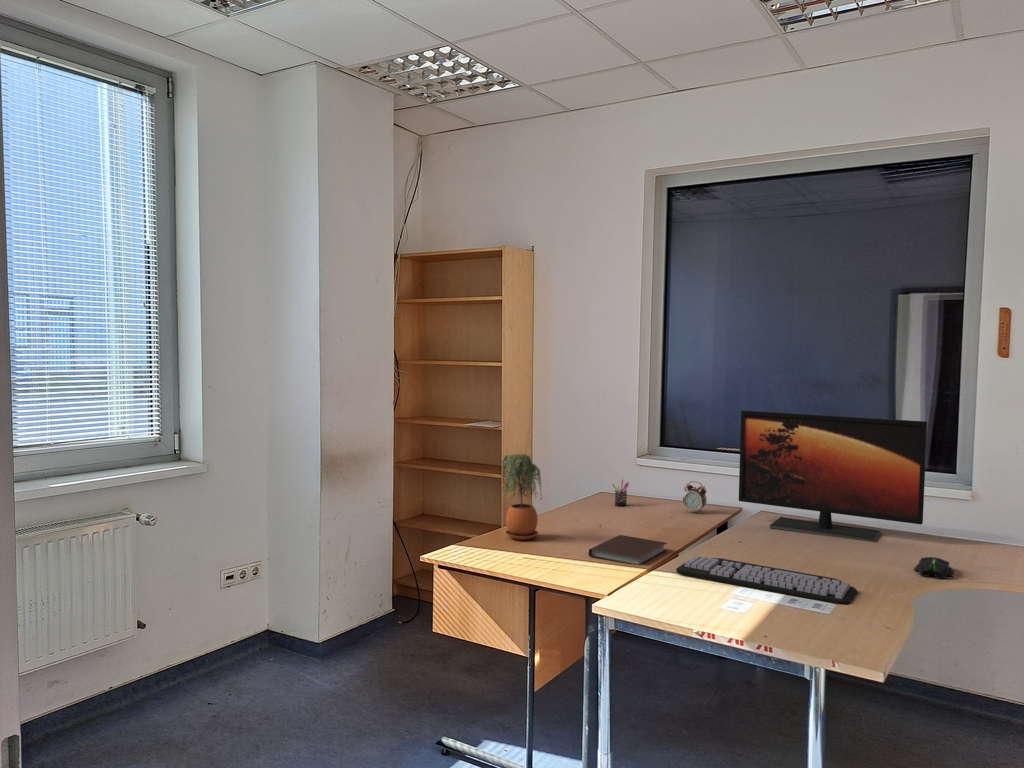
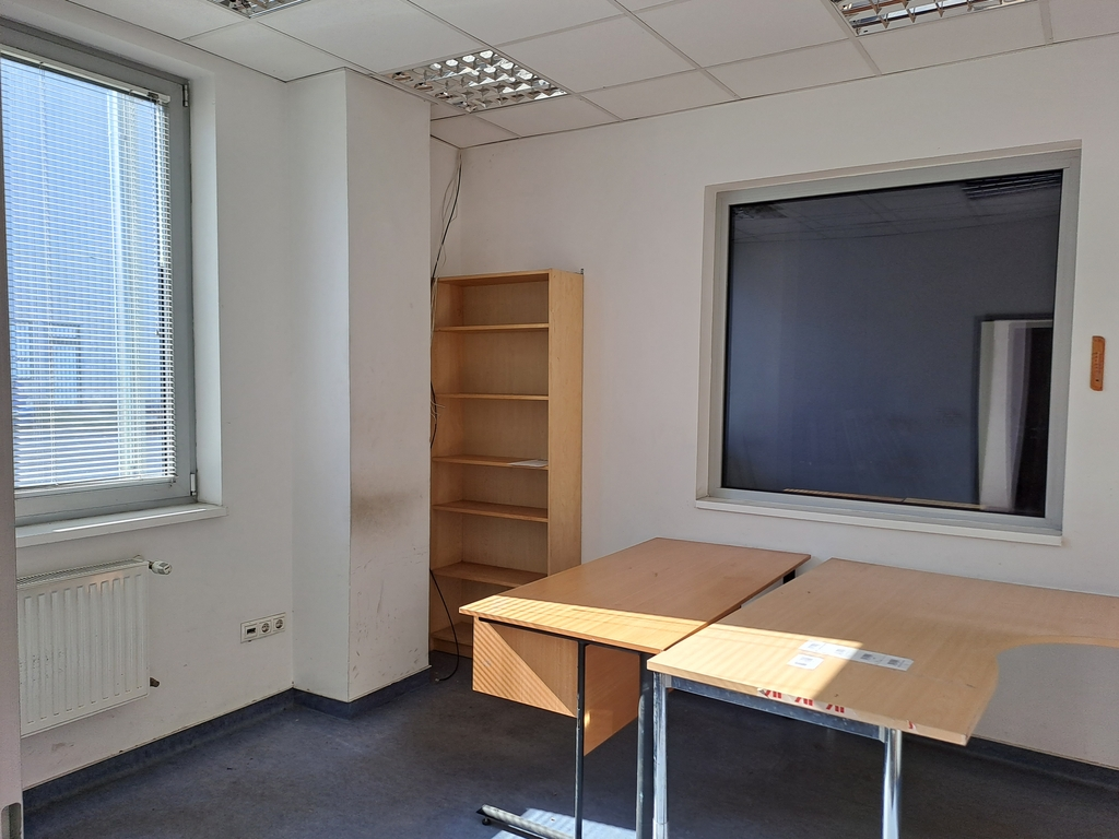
- alarm clock (694, 496)
- notebook (628, 549)
- potted plant (521, 496)
- monitor (826, 473)
- mouse (933, 566)
- keyboard (765, 575)
- pen holder (619, 492)
